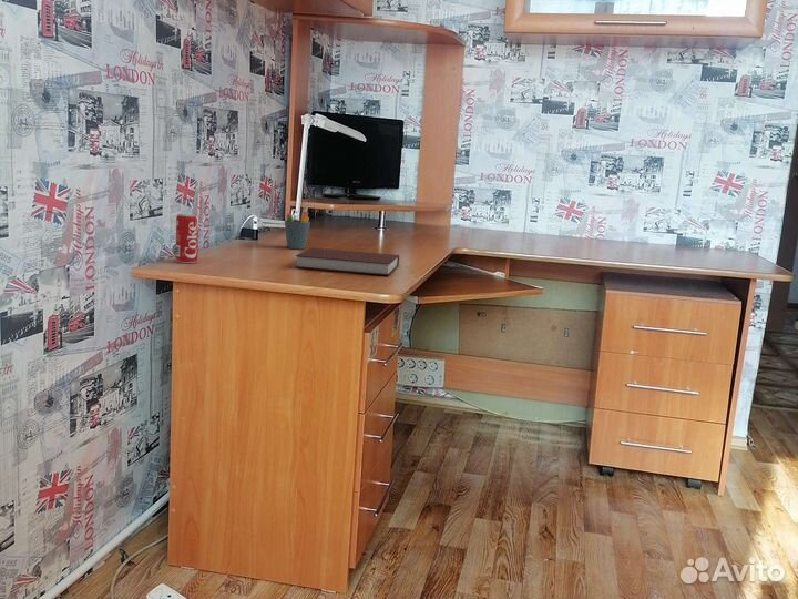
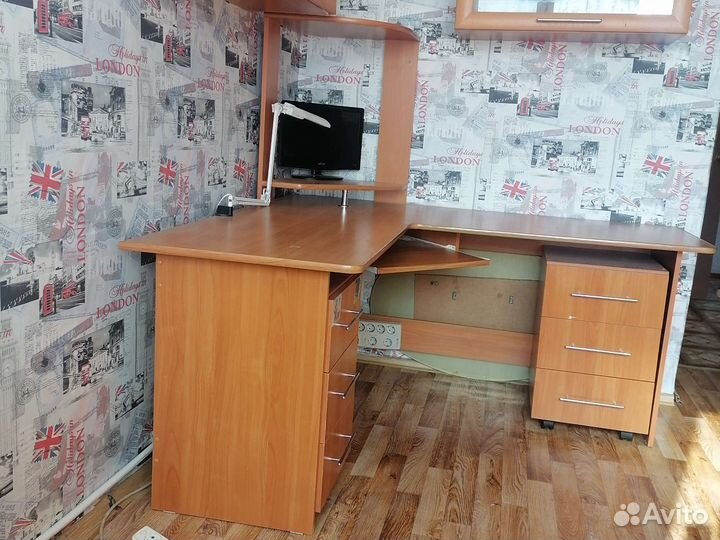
- pen holder (297, 227)
- beverage can (186, 237)
- notebook (348, 261)
